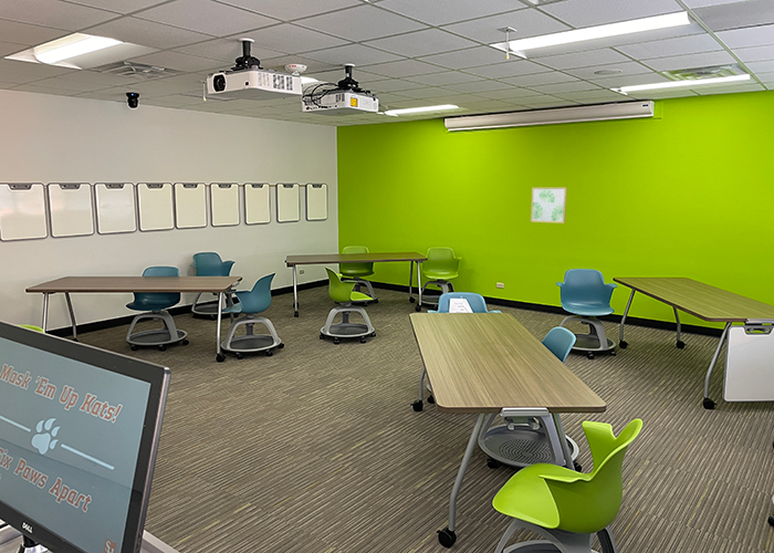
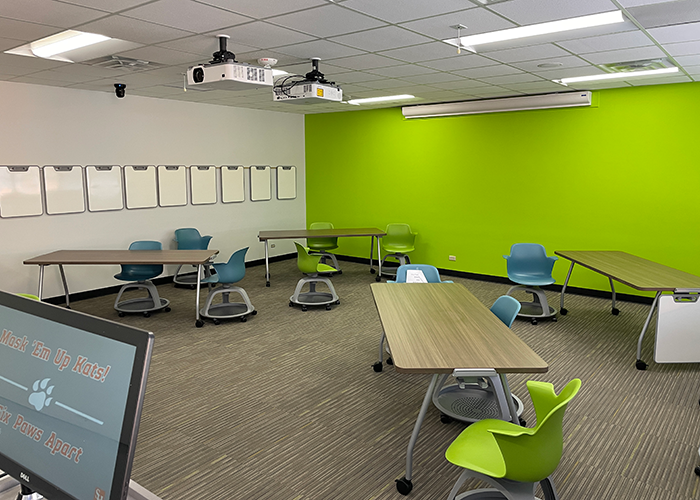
- wall art (547, 205)
